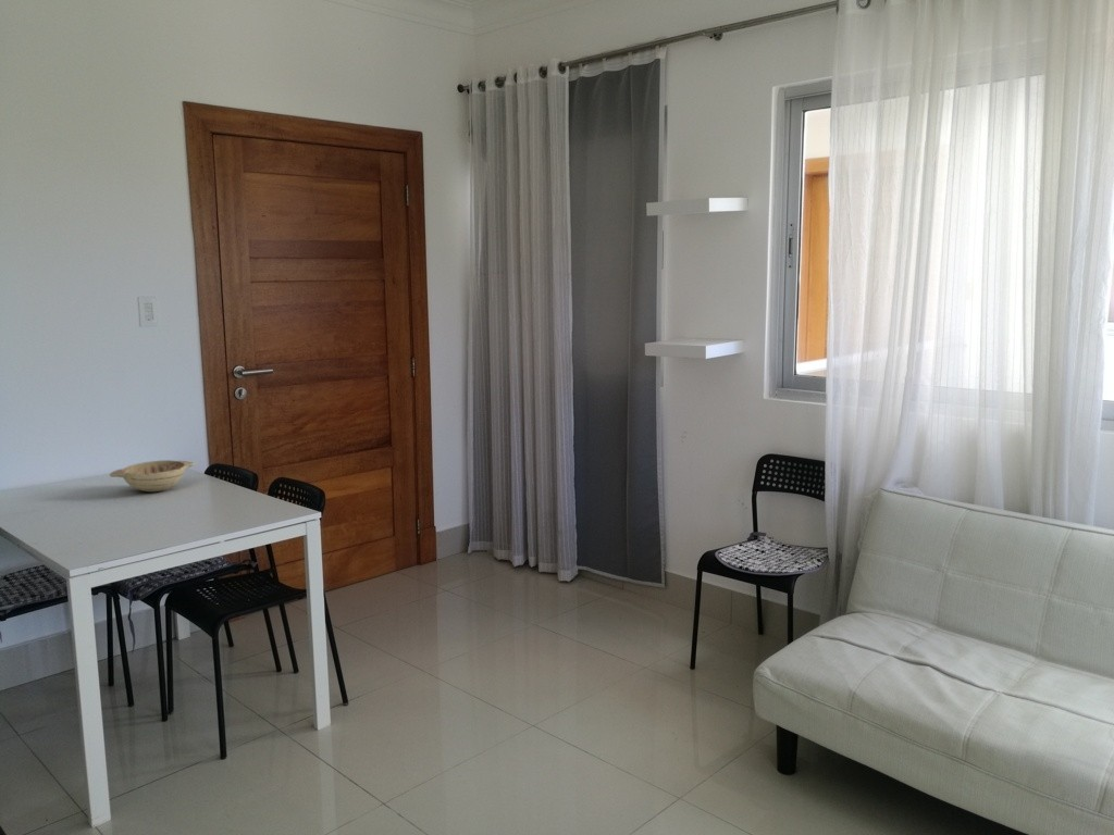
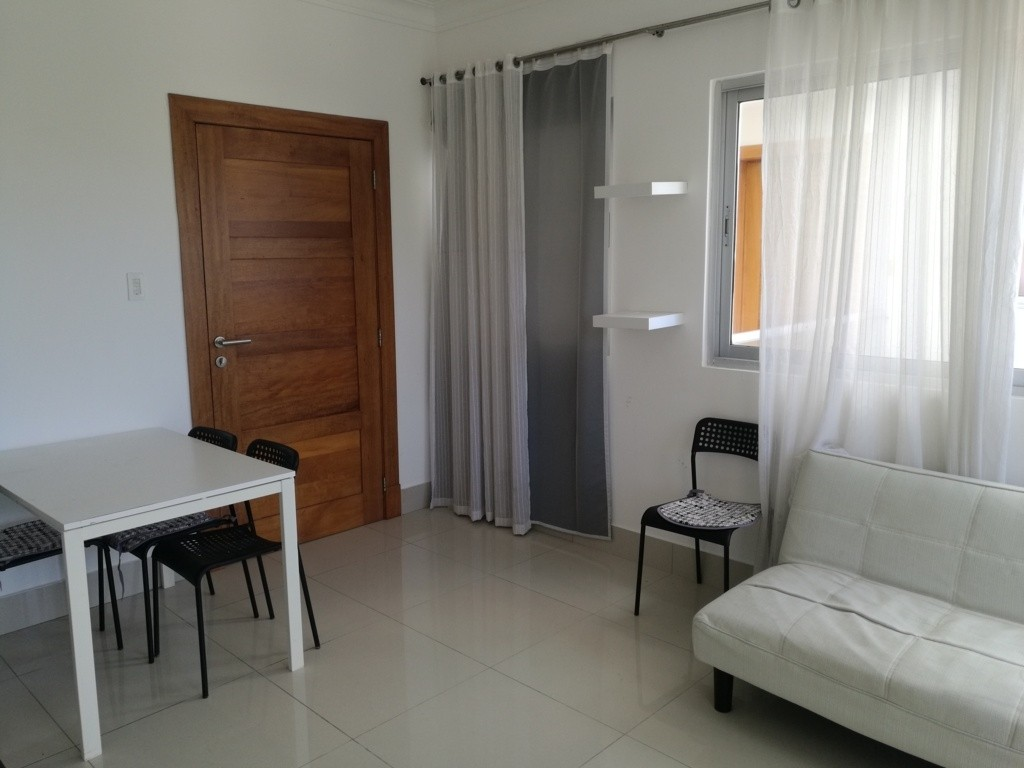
- decorative bowl (153, 477)
